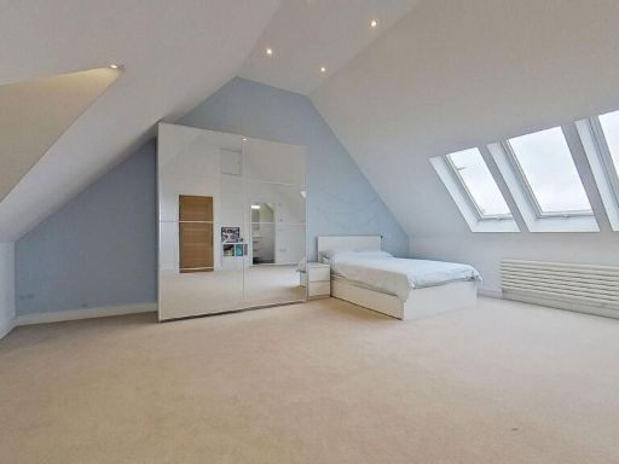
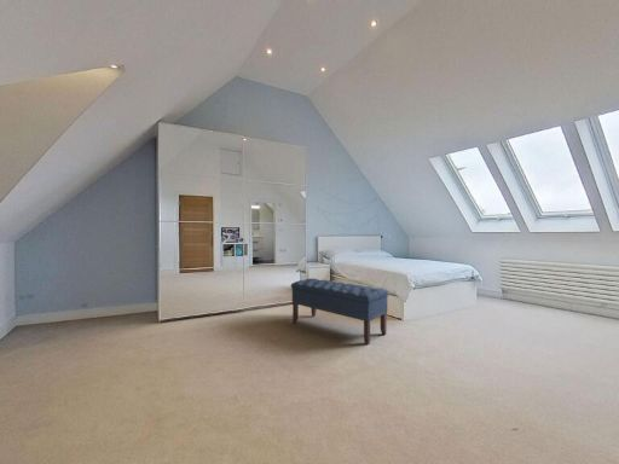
+ bench (336, 306)
